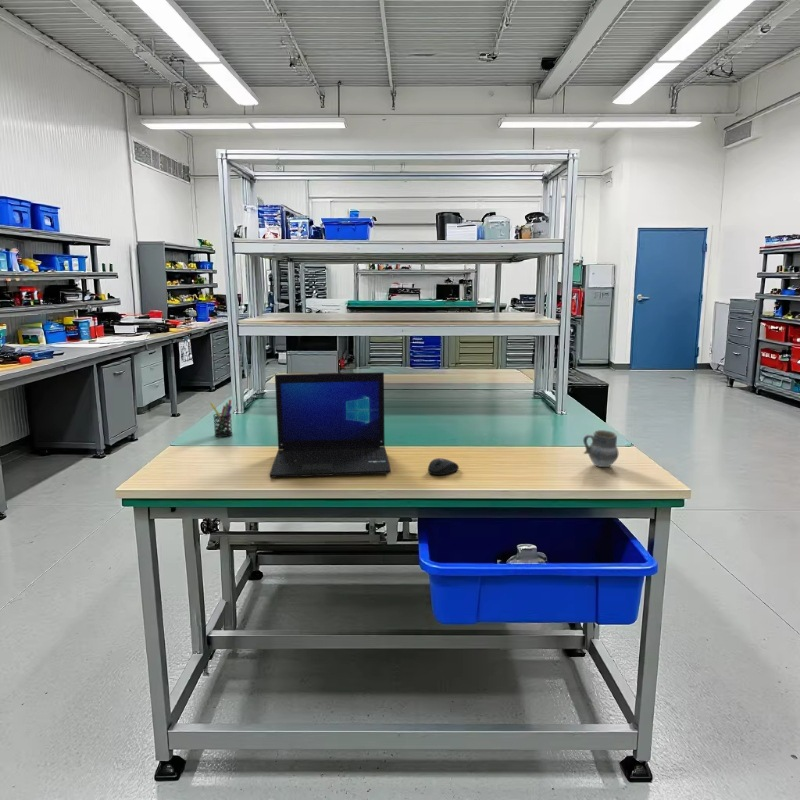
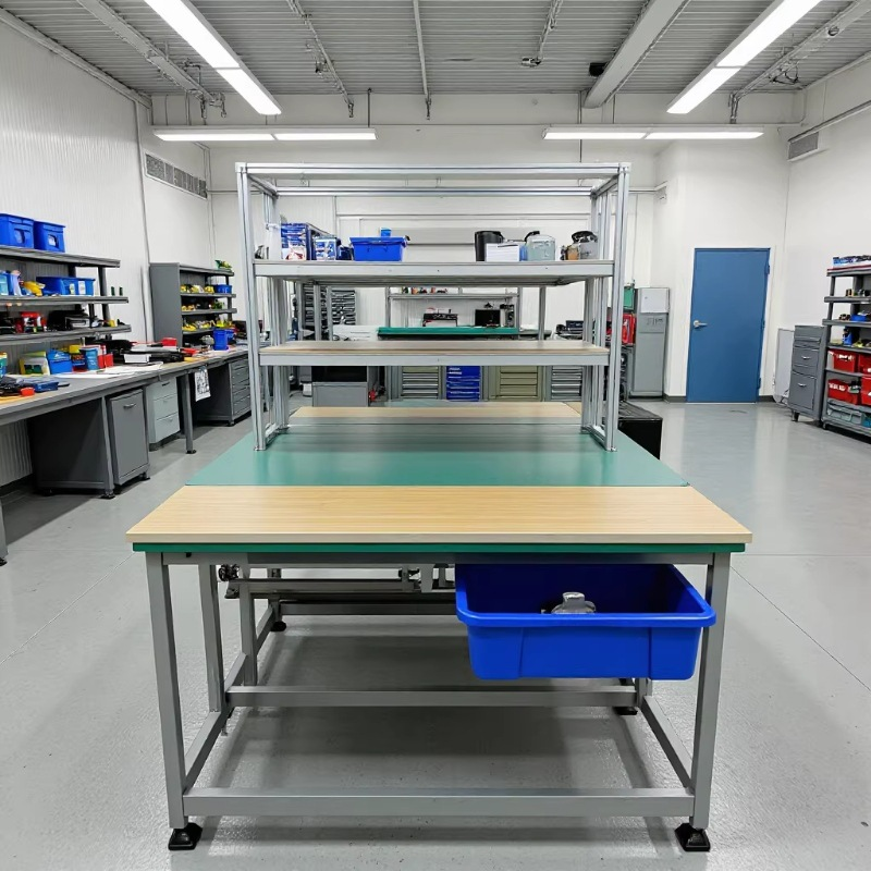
- laptop (330, 422)
- pen holder (224, 416)
- mouse (443, 465)
- cup (600, 448)
